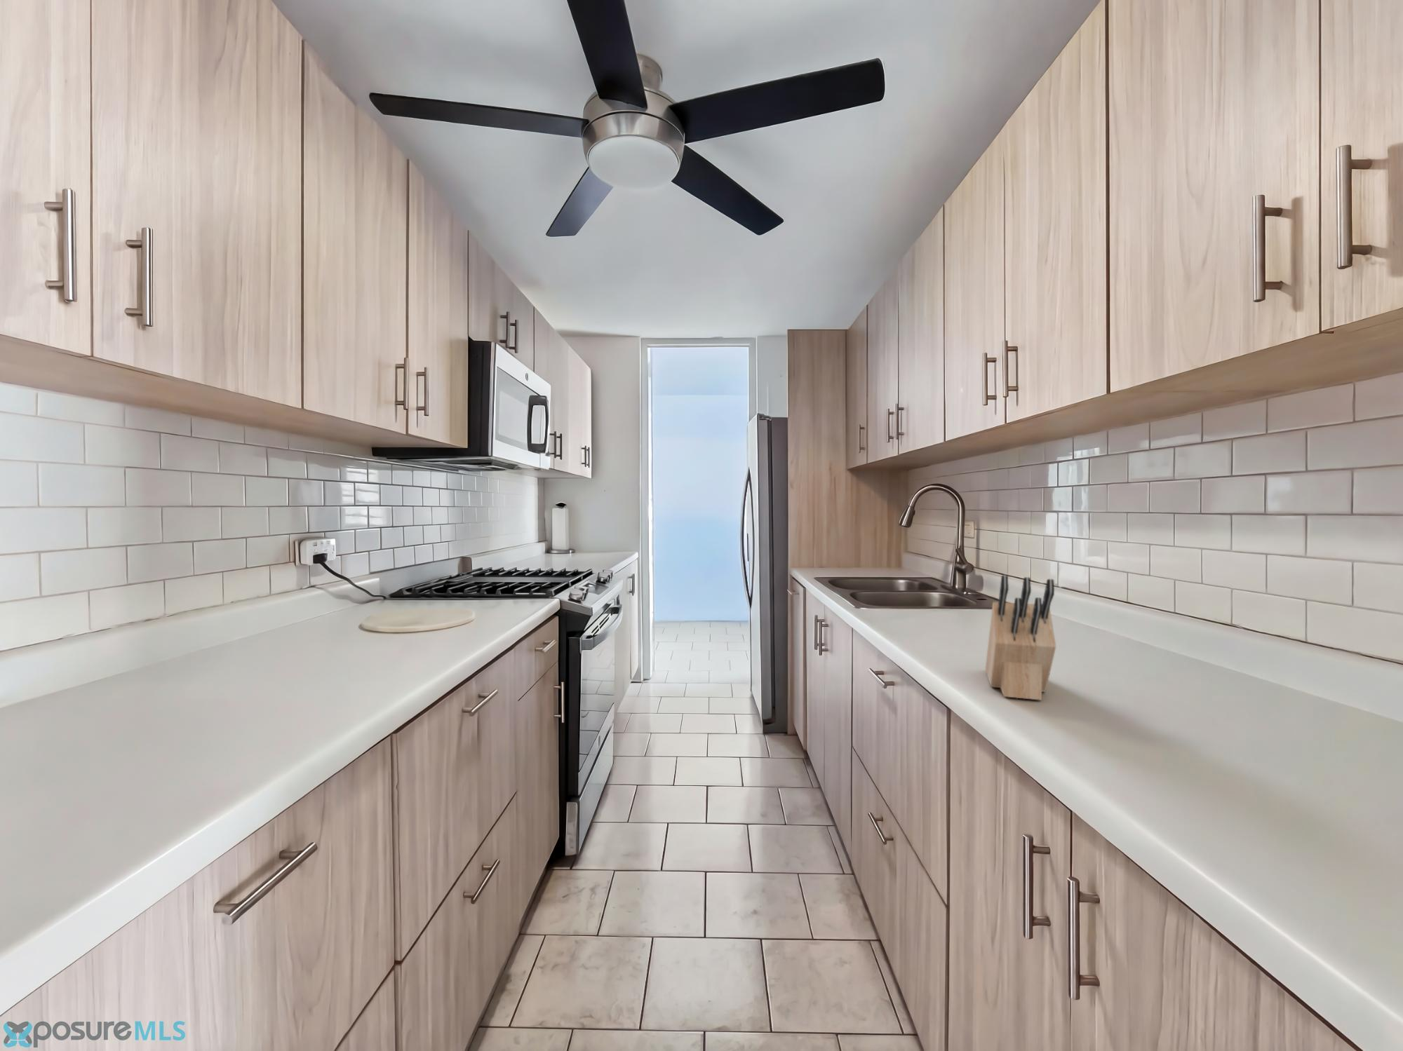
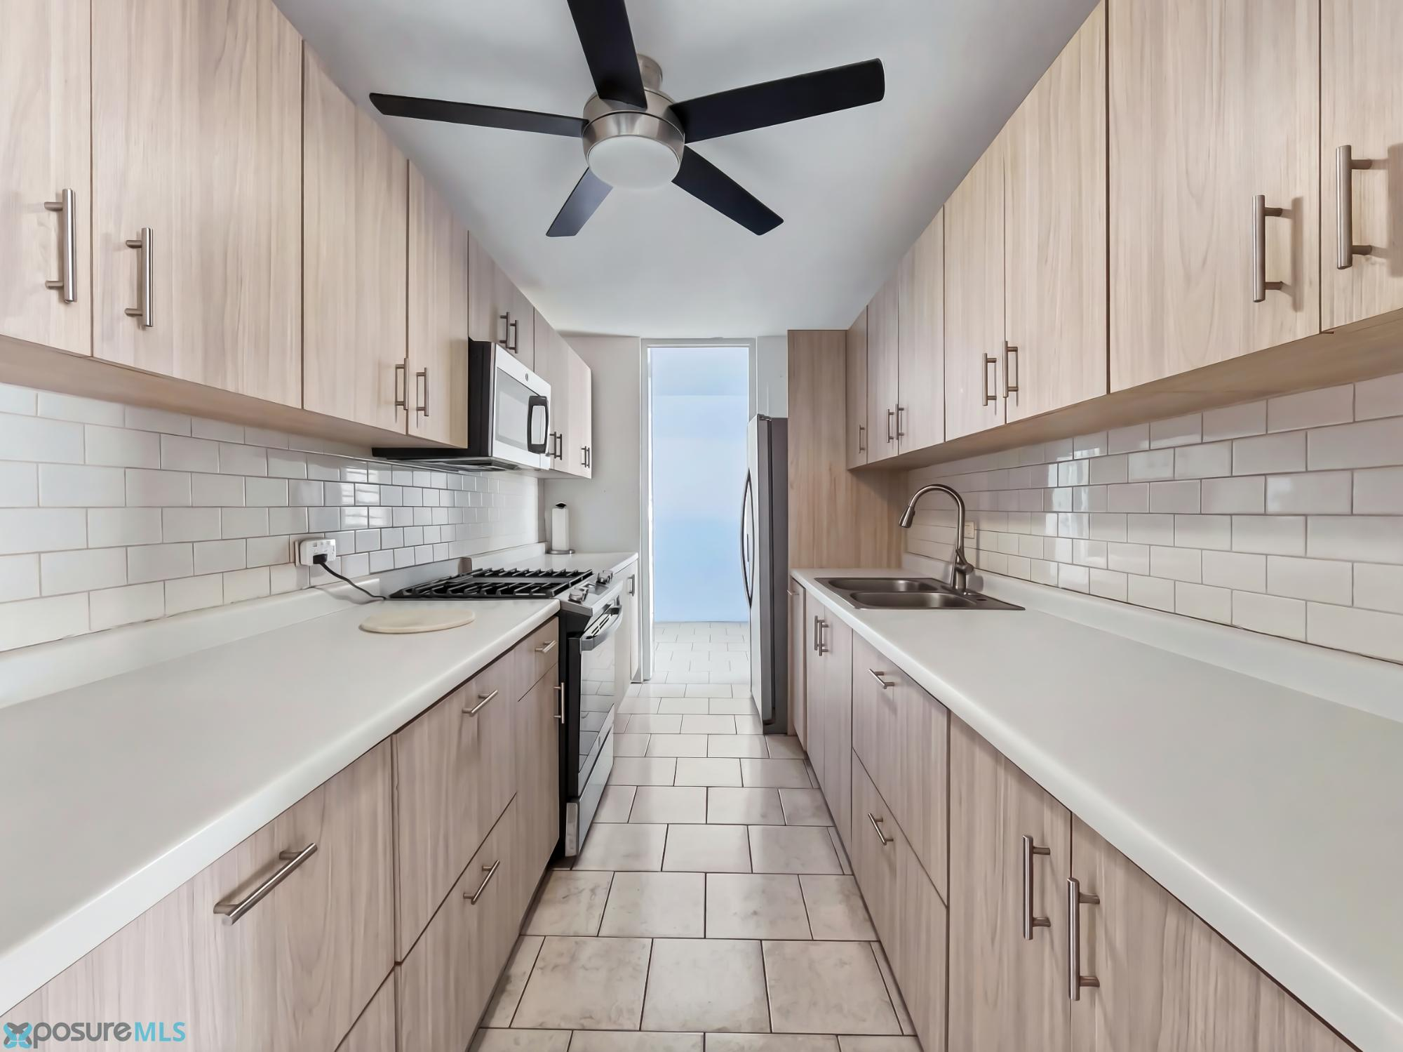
- knife block (1017, 630)
